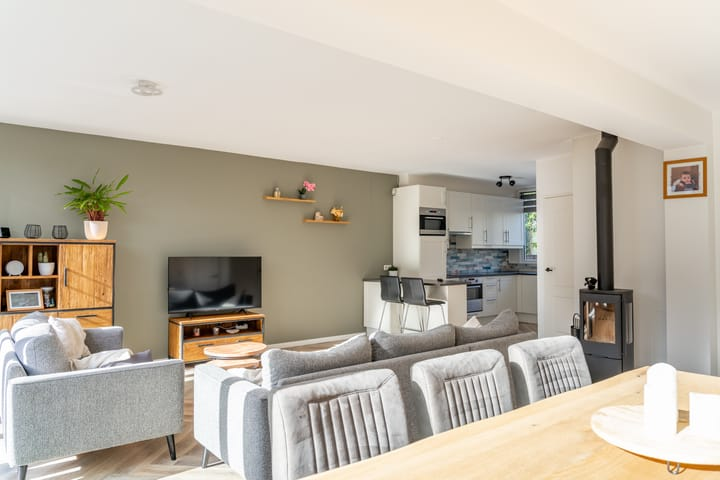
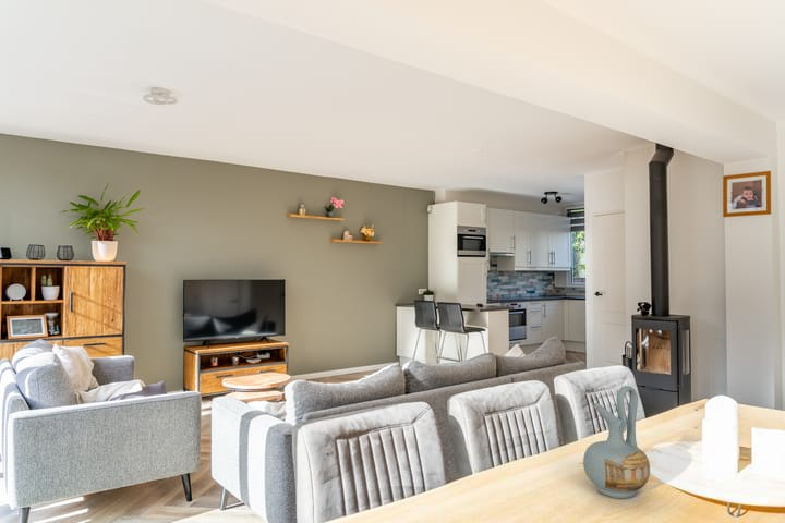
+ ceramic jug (615, 439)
